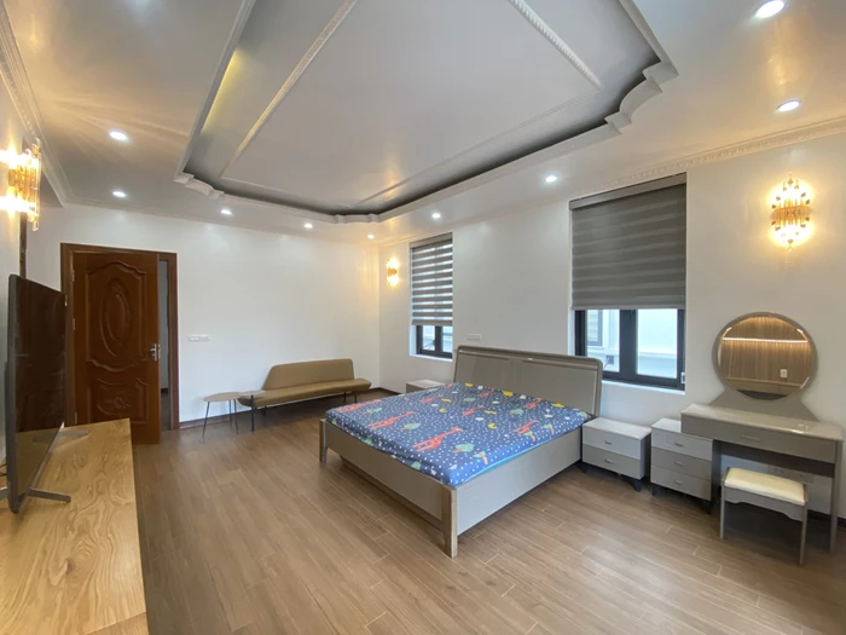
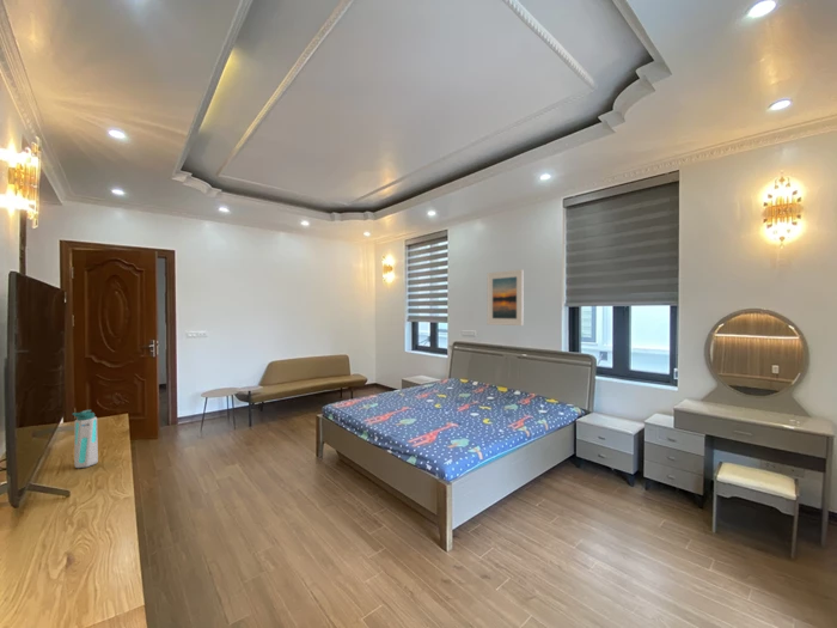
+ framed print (503, 298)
+ water bottle (85, 438)
